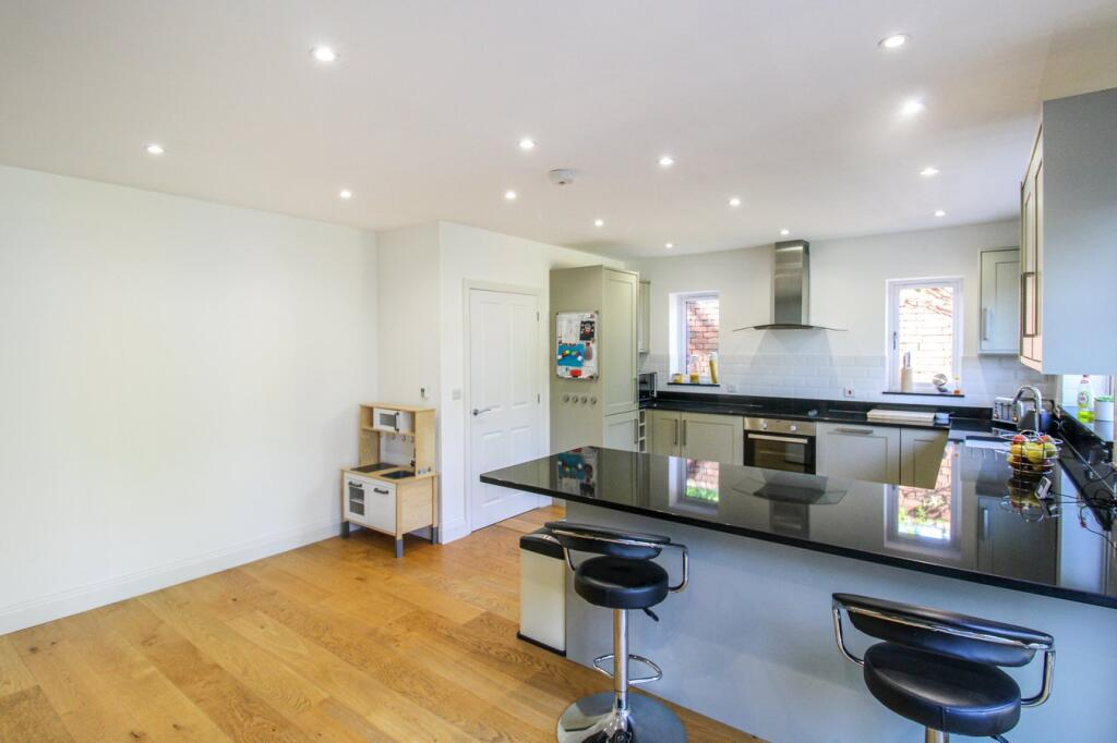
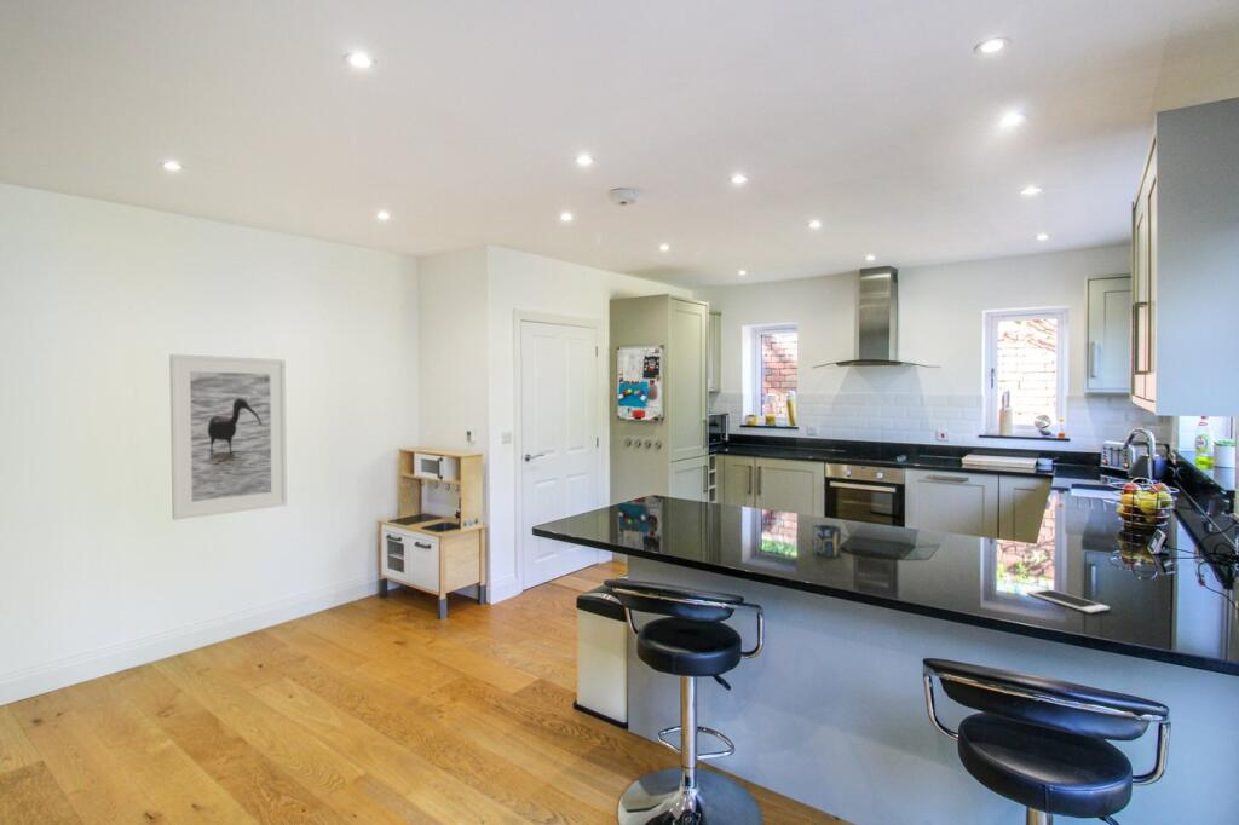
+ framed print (232, 434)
+ cell phone (1066, 600)
+ cup (826, 540)
